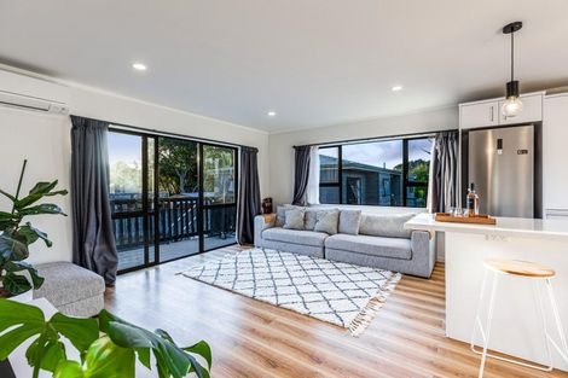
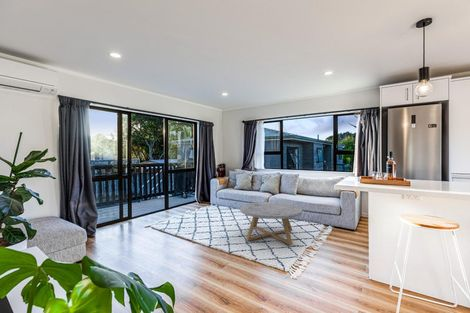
+ coffee table (270, 218)
